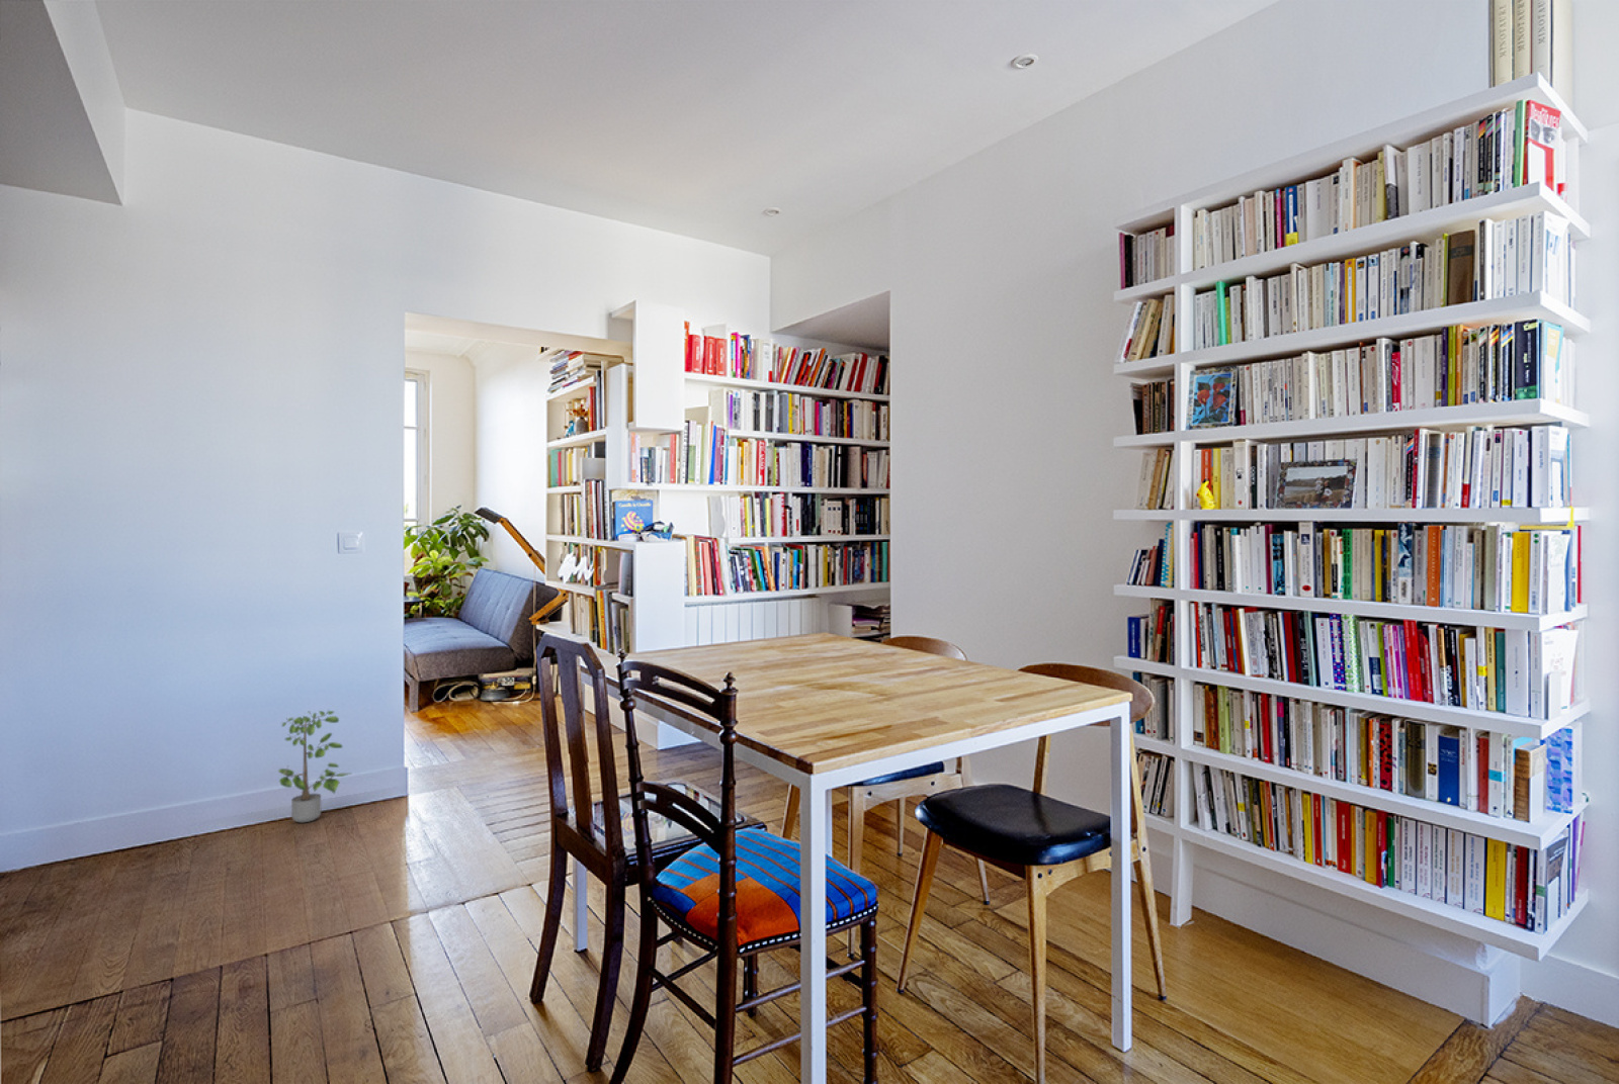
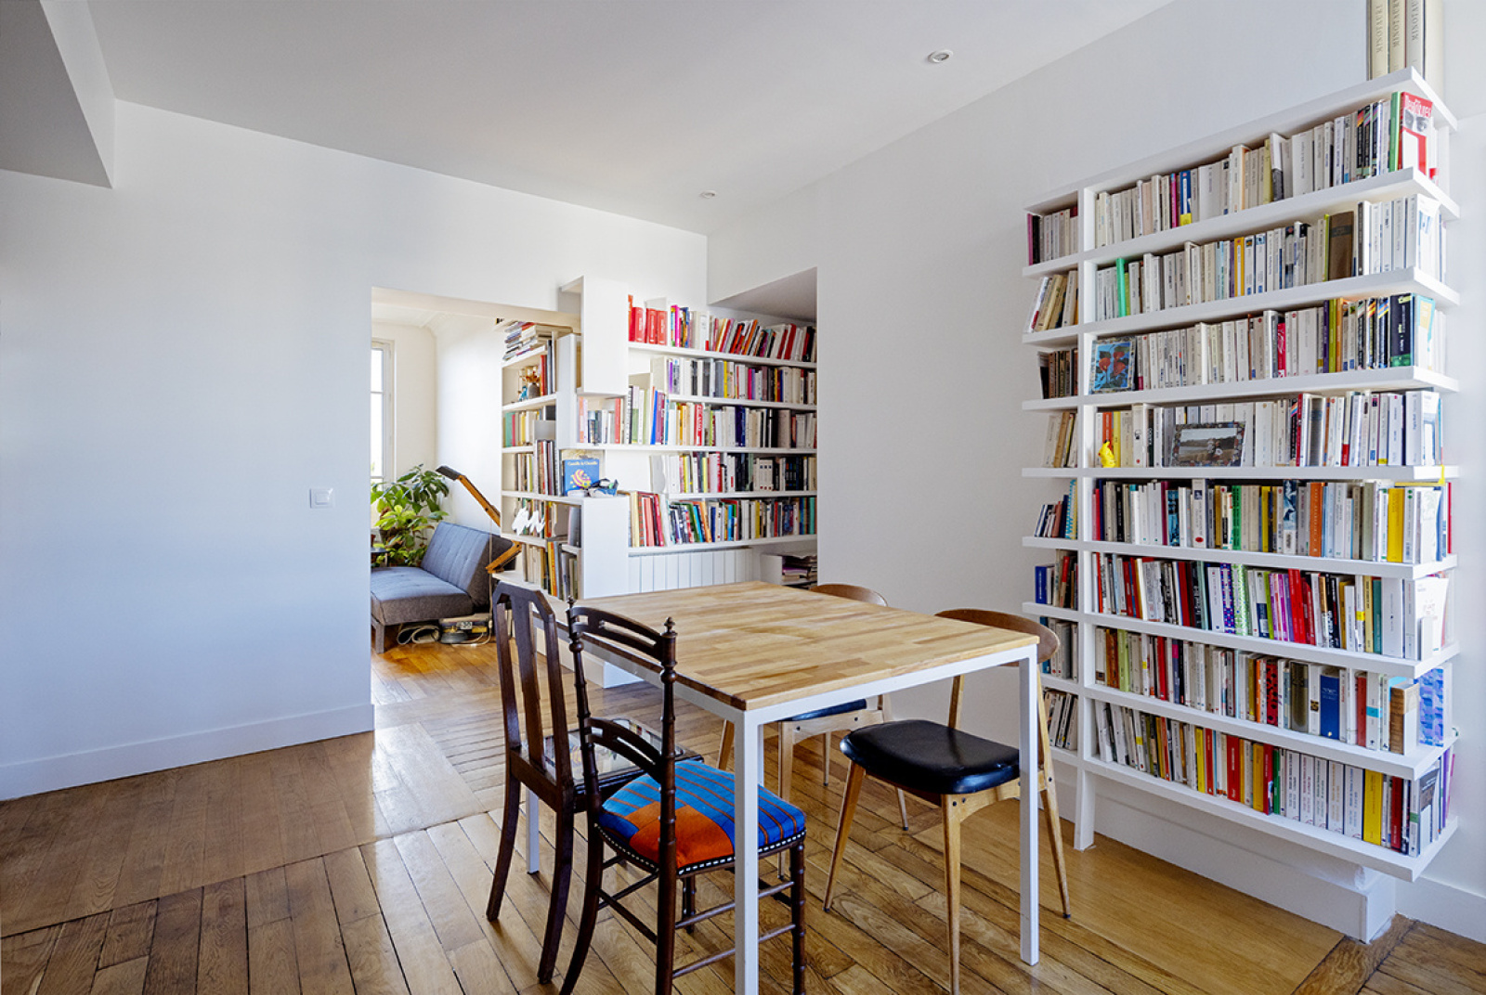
- potted plant (317, 757)
